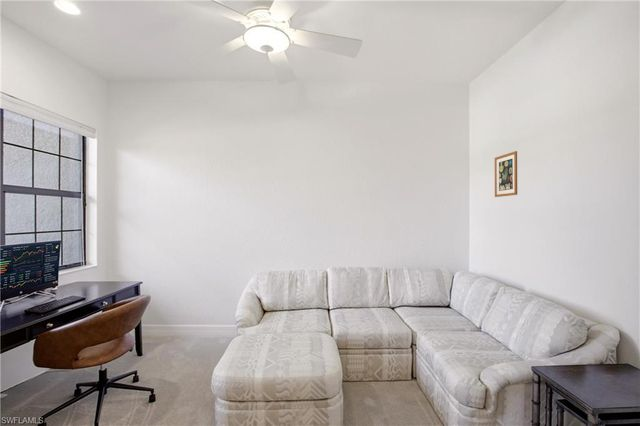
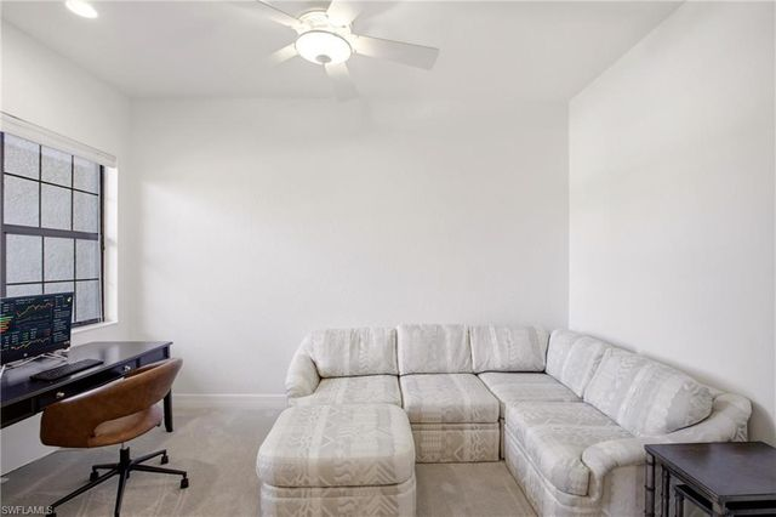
- wall art (505, 175)
